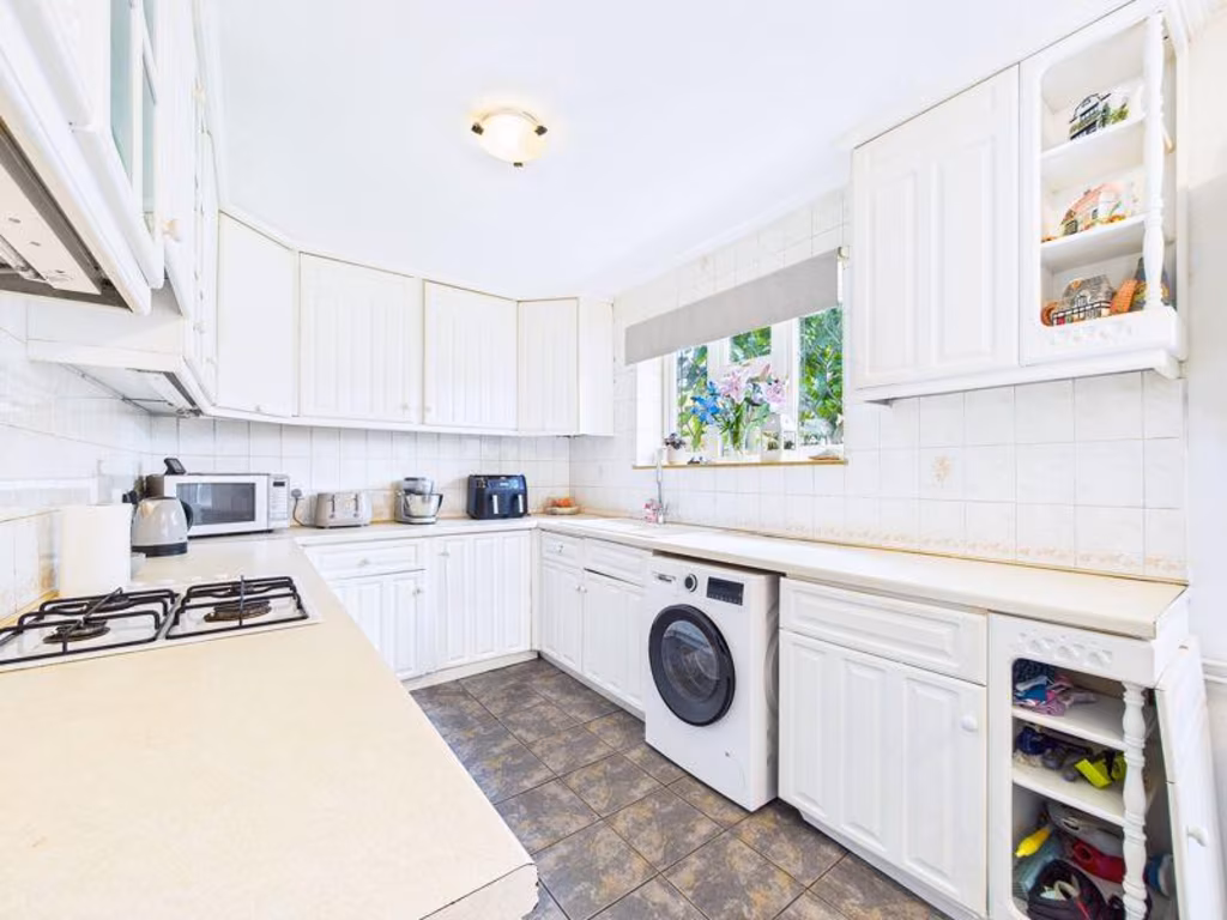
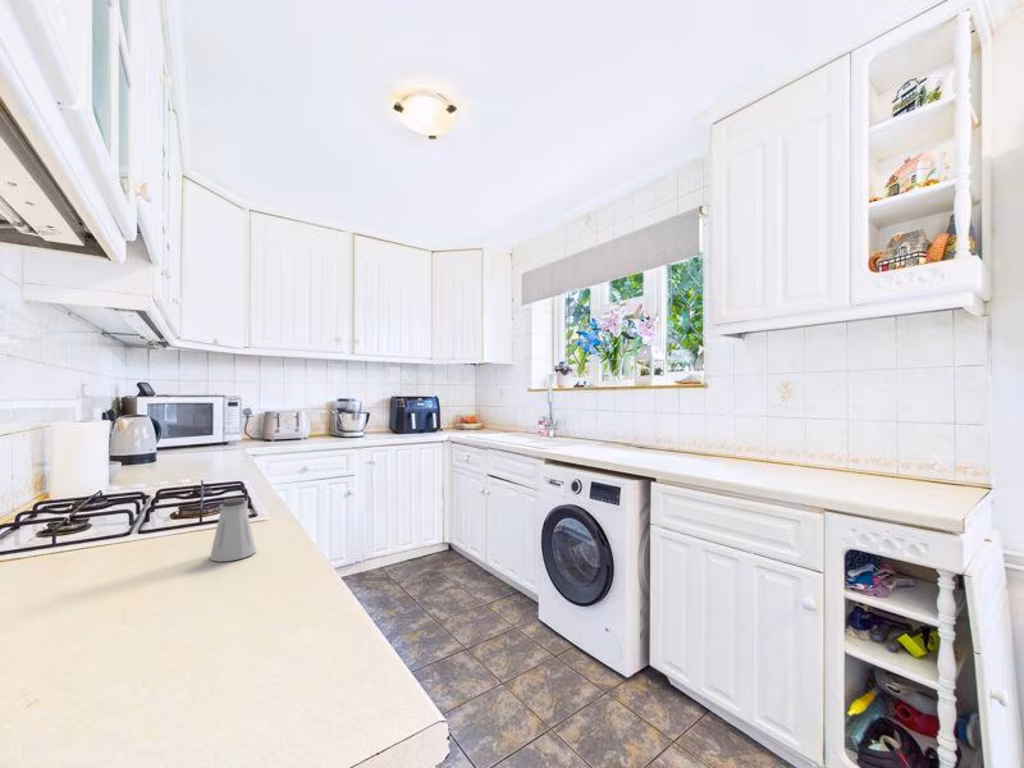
+ saltshaker (233, 527)
